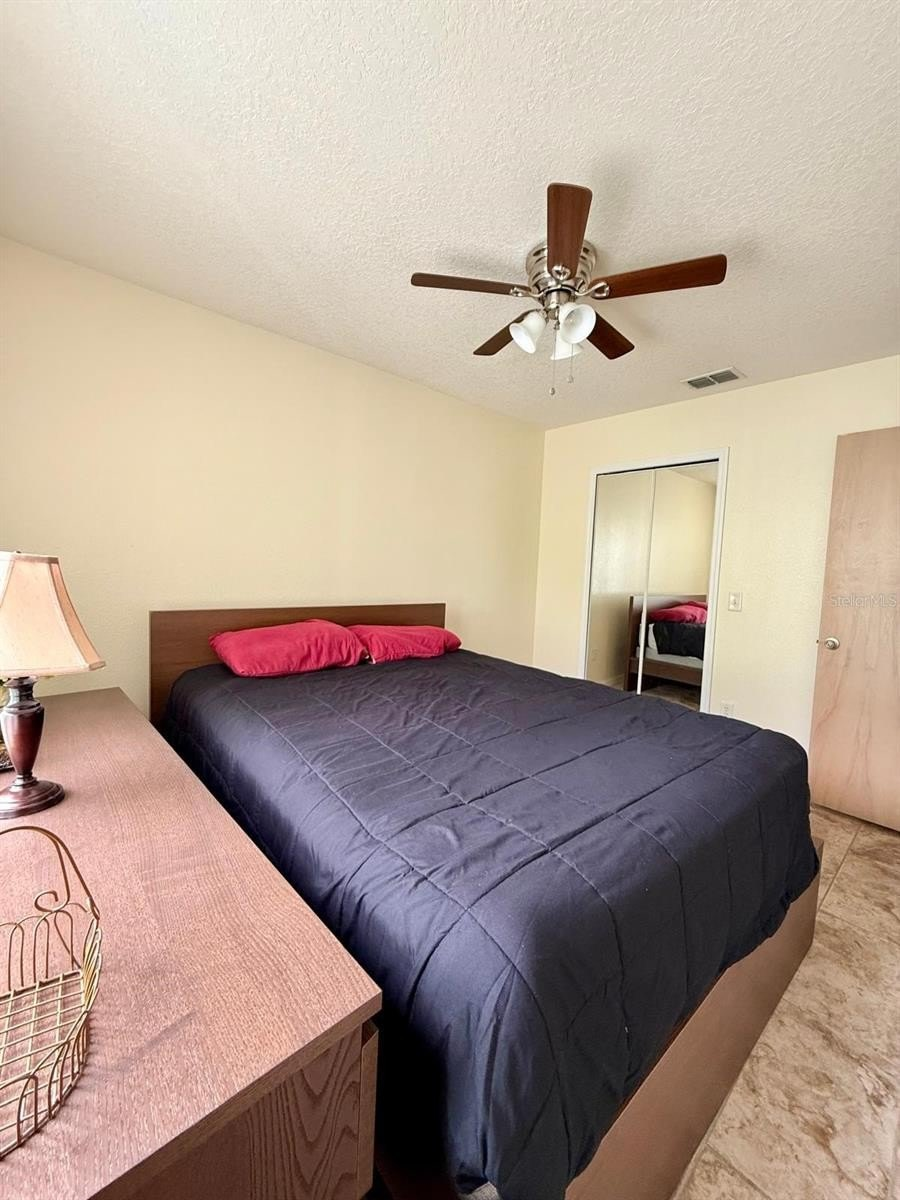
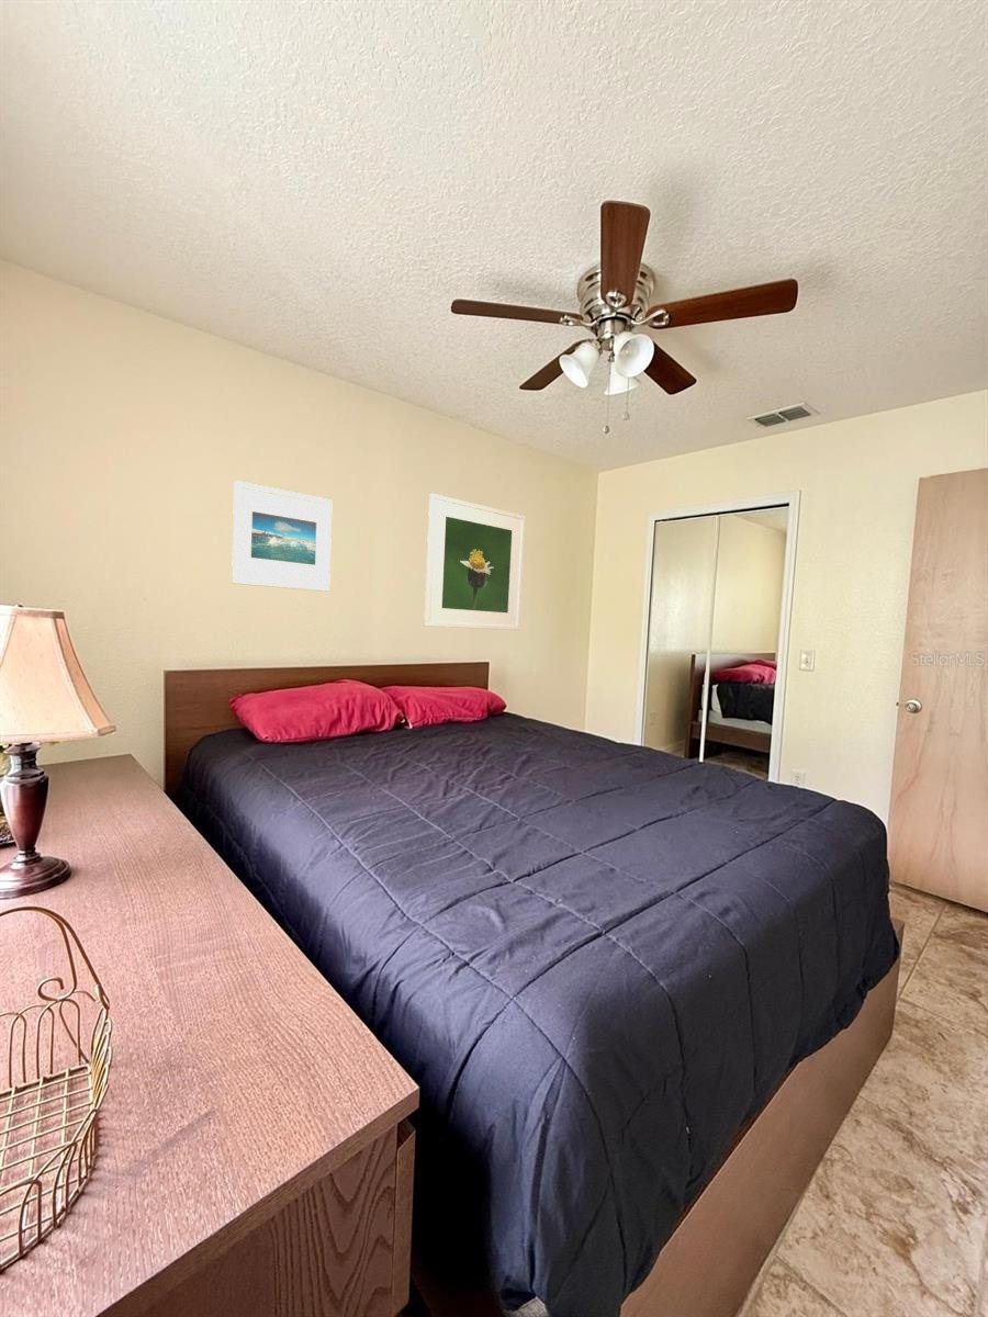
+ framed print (478, 567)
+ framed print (284, 539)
